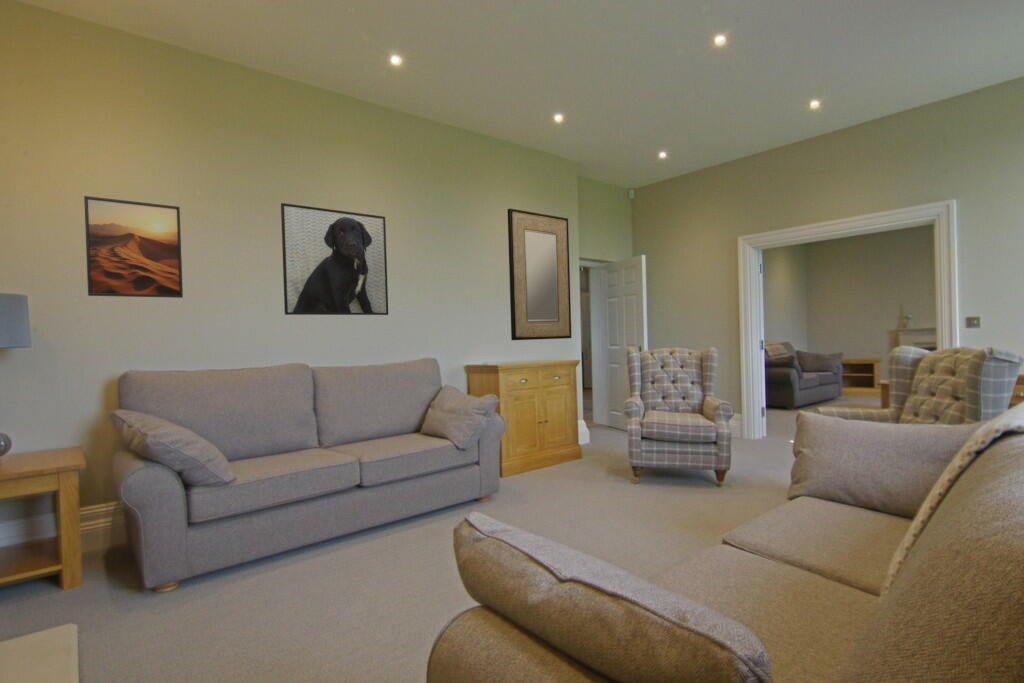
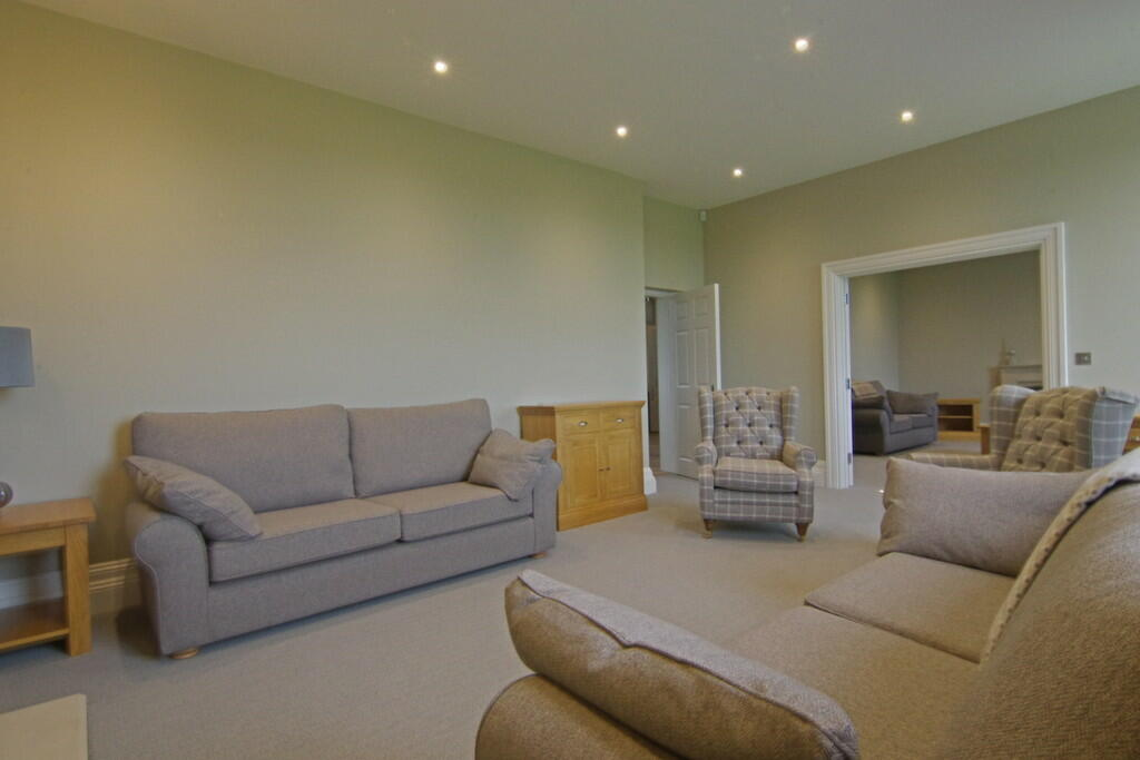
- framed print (338, 262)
- home mirror (540, 276)
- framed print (135, 249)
